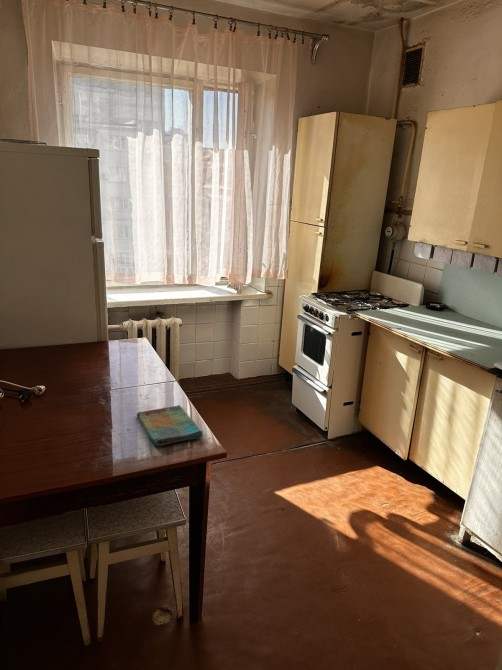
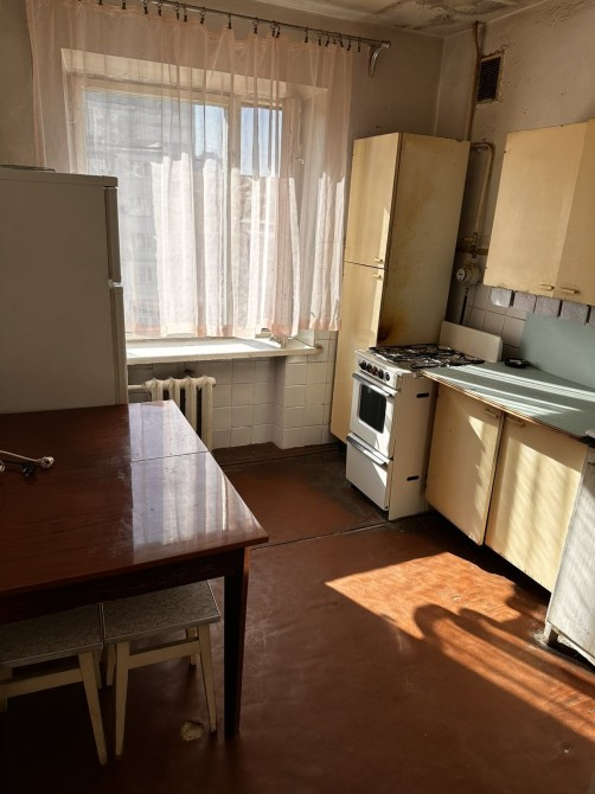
- dish towel (168, 423)
